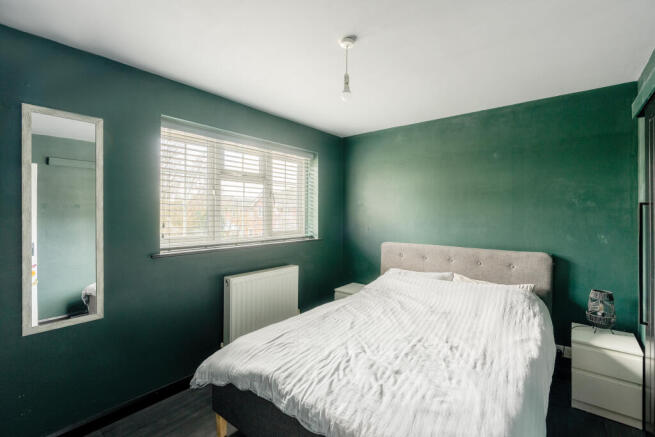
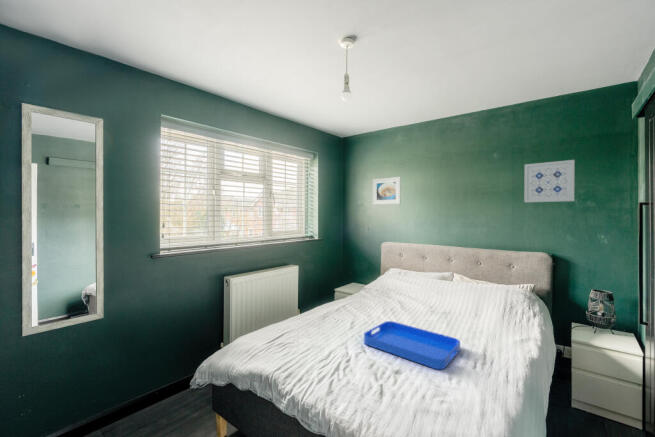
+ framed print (386, 191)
+ serving tray (410, 341)
+ wall art (548, 182)
